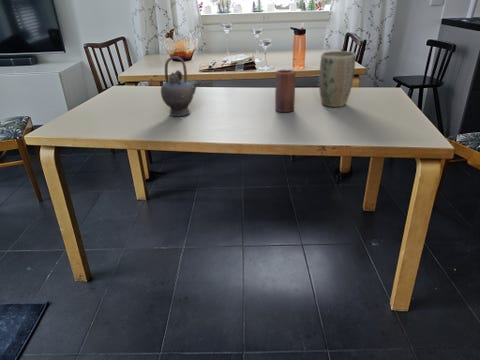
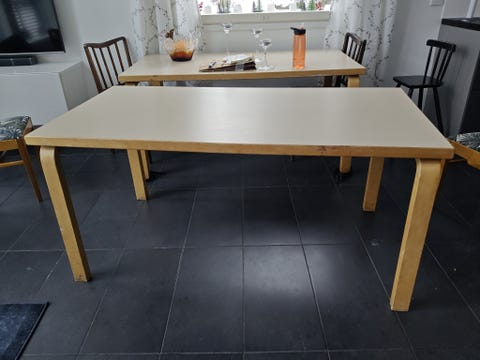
- plant pot (336, 79)
- teapot (180, 86)
- candle (285, 90)
